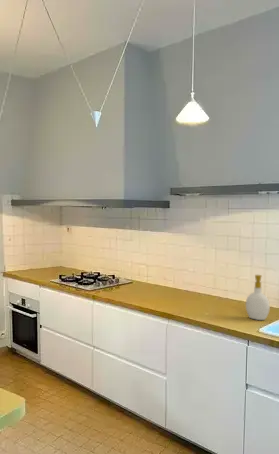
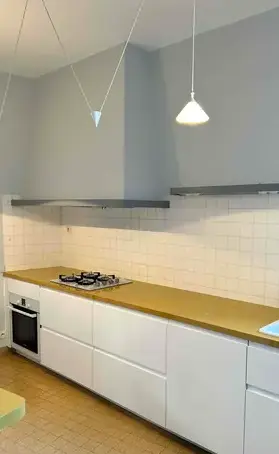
- soap bottle (258, 296)
